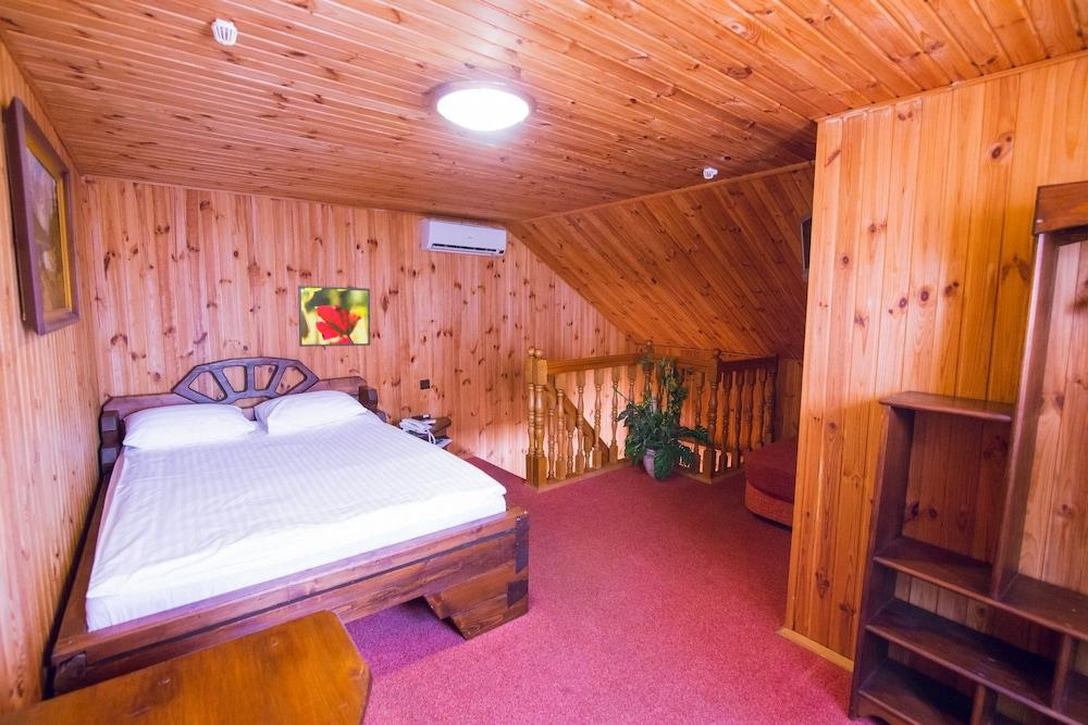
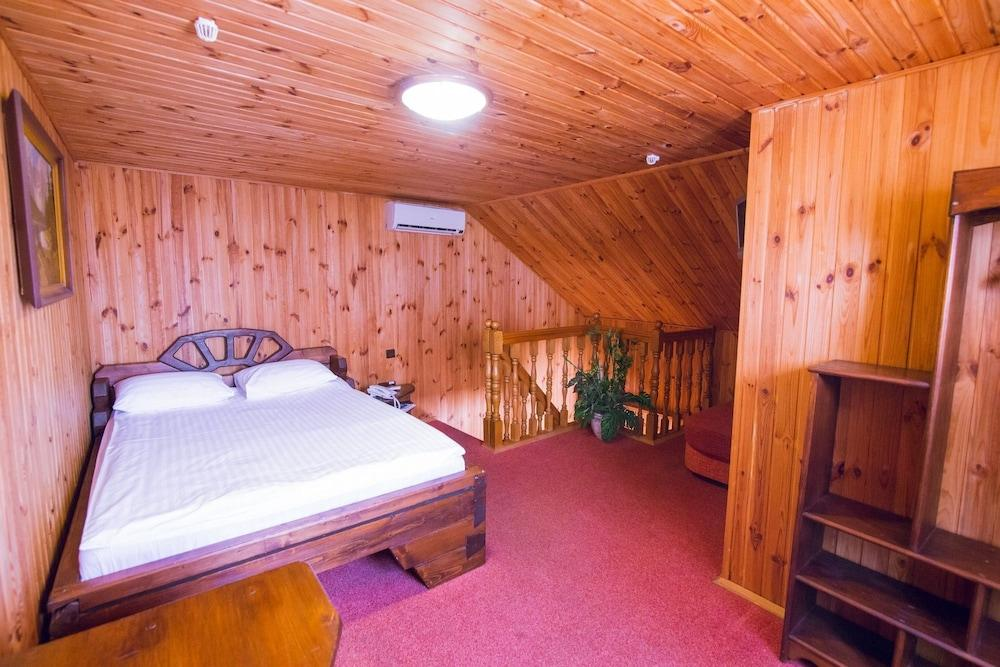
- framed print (335, 316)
